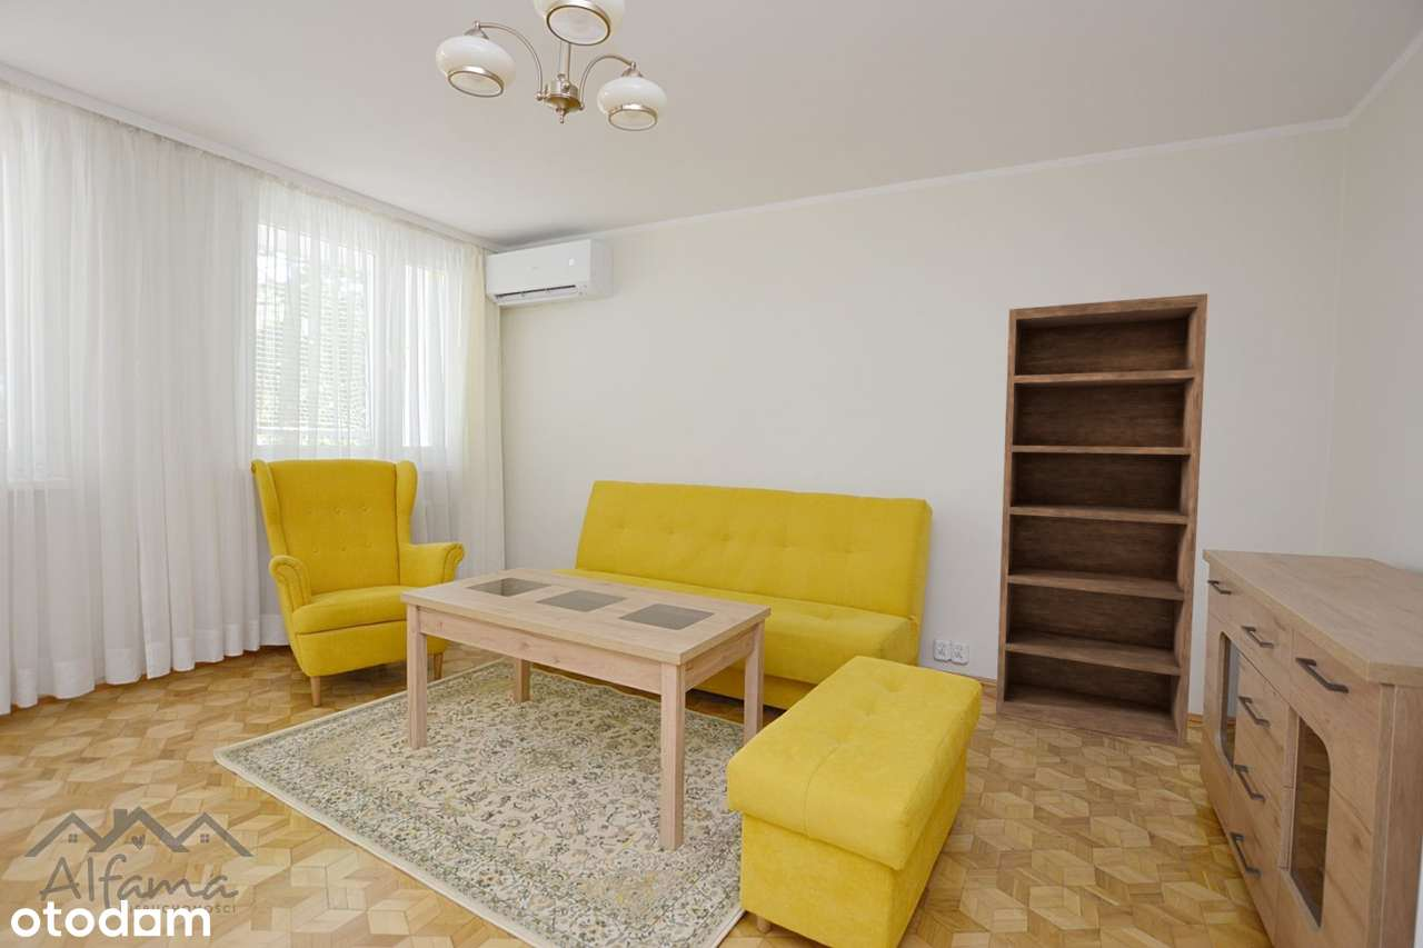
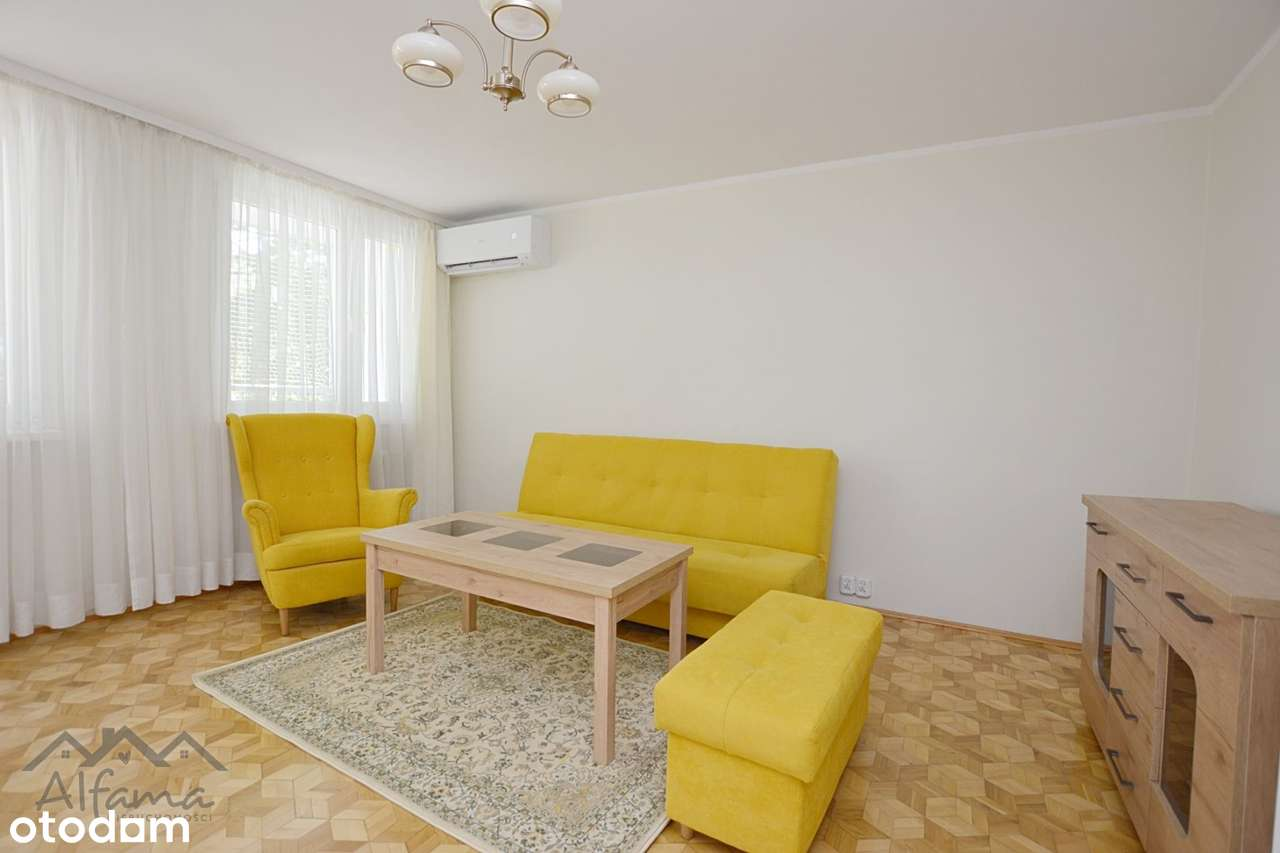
- bookshelf (1092, 515)
